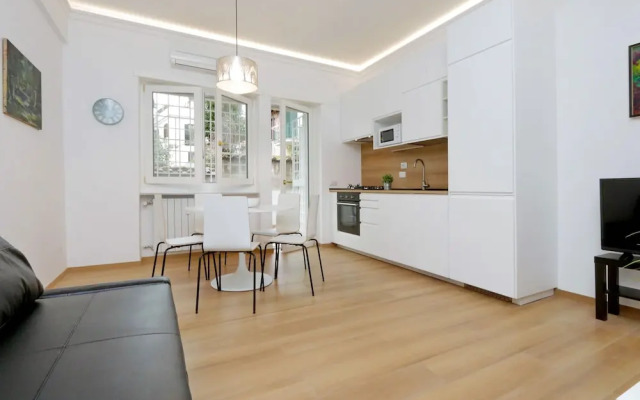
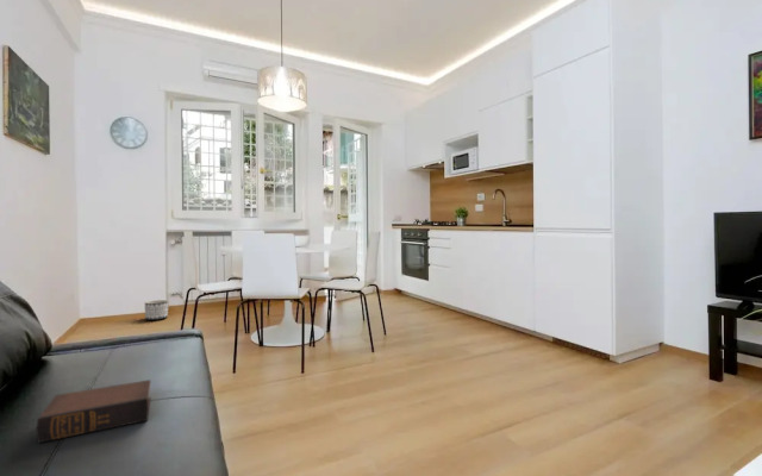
+ planter (156, 309)
+ book (100, 407)
